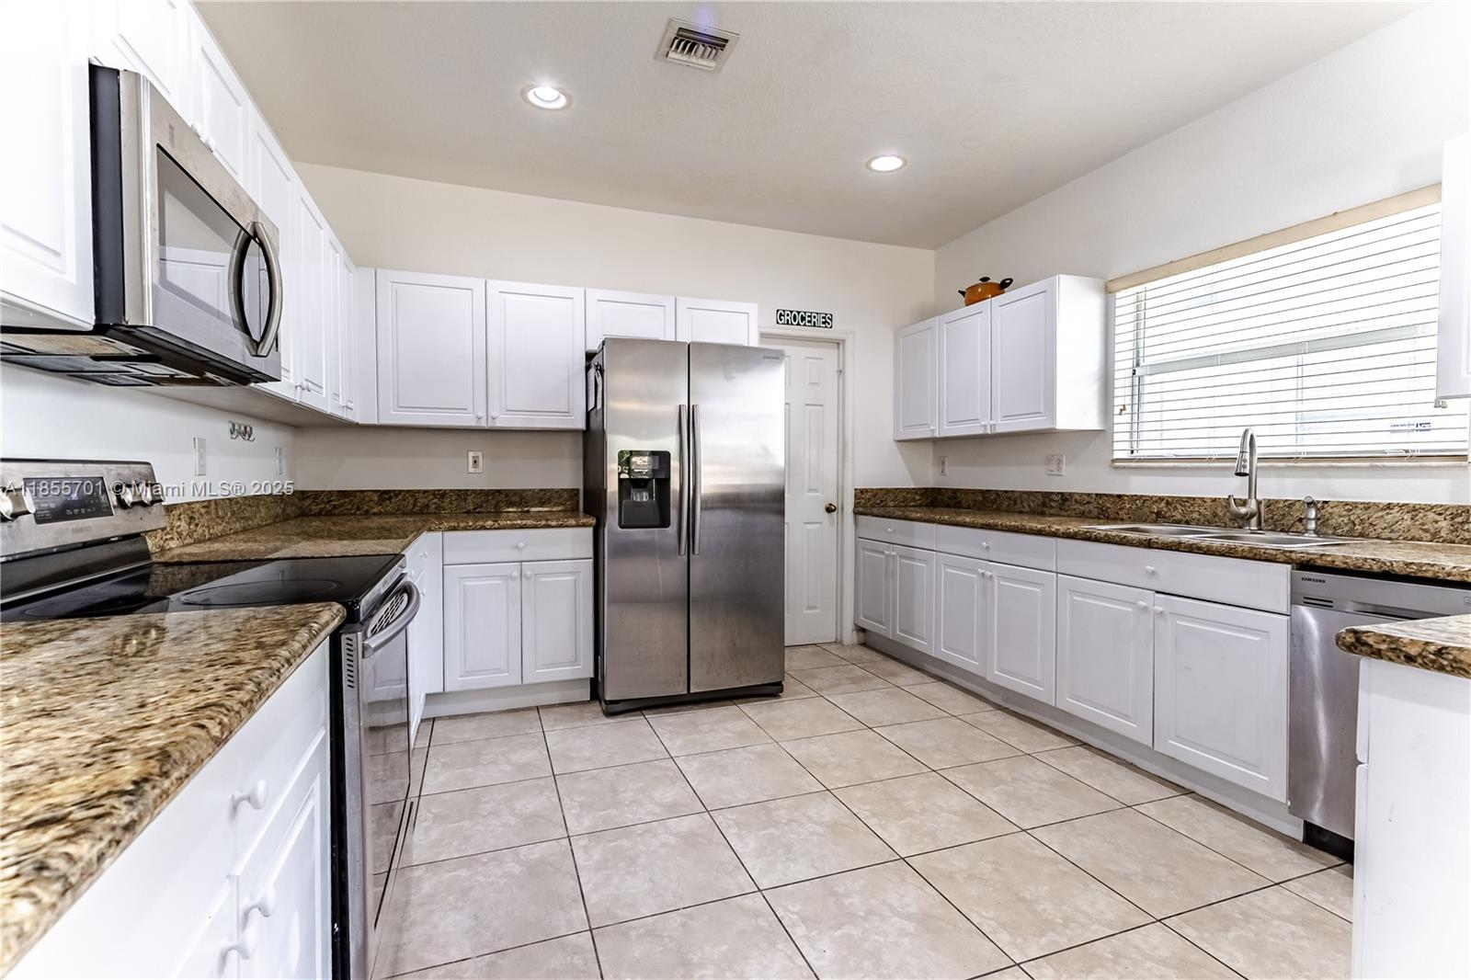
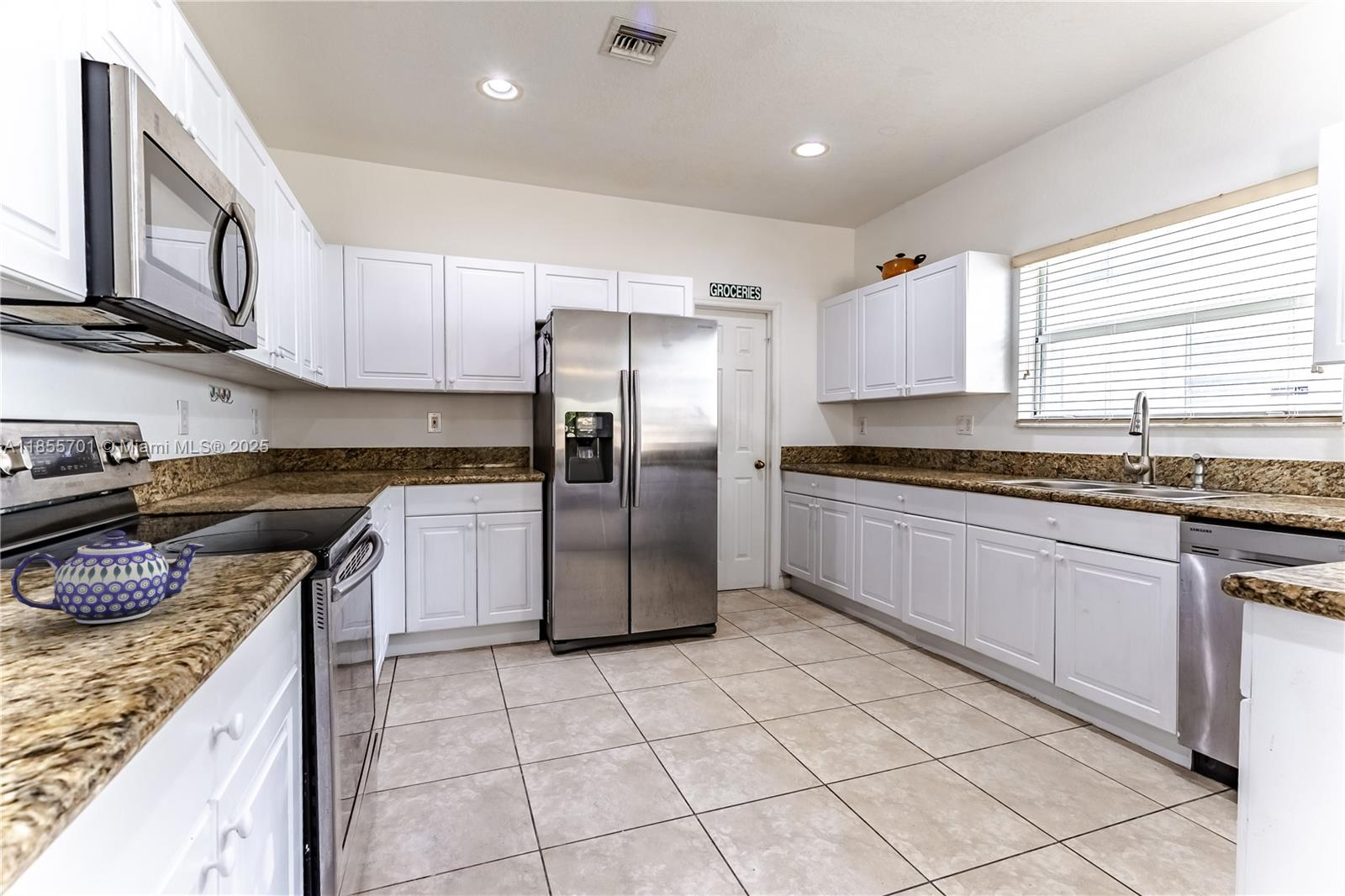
+ teapot (115, 573)
